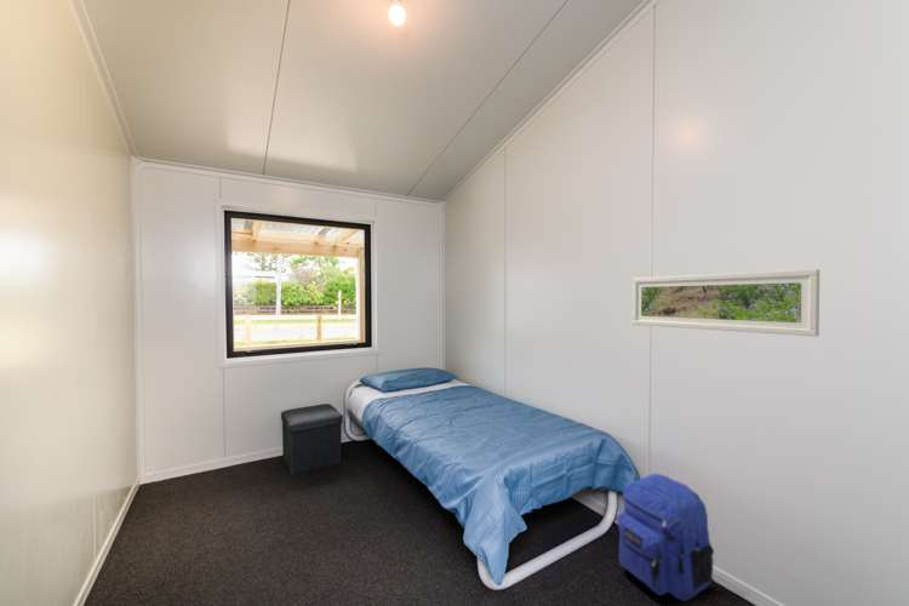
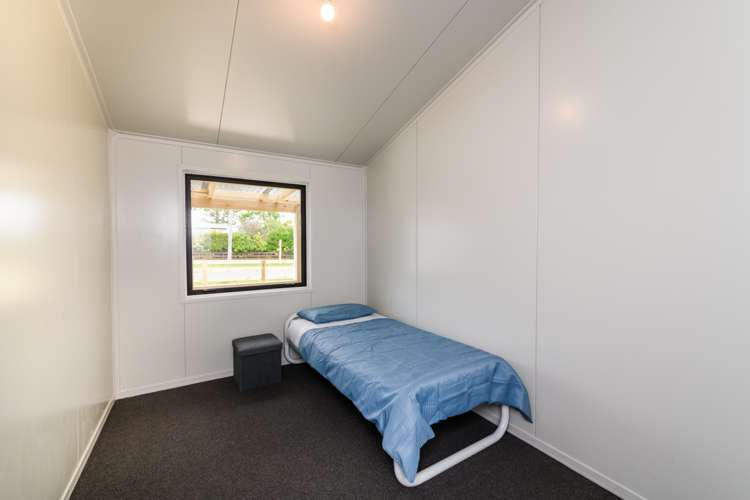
- backpack (662, 531)
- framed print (708, 302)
